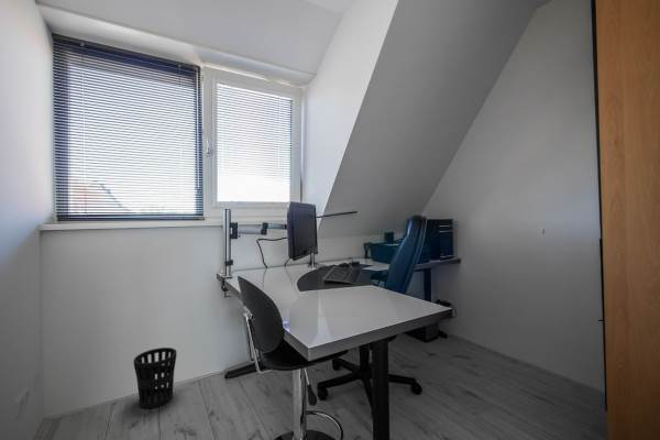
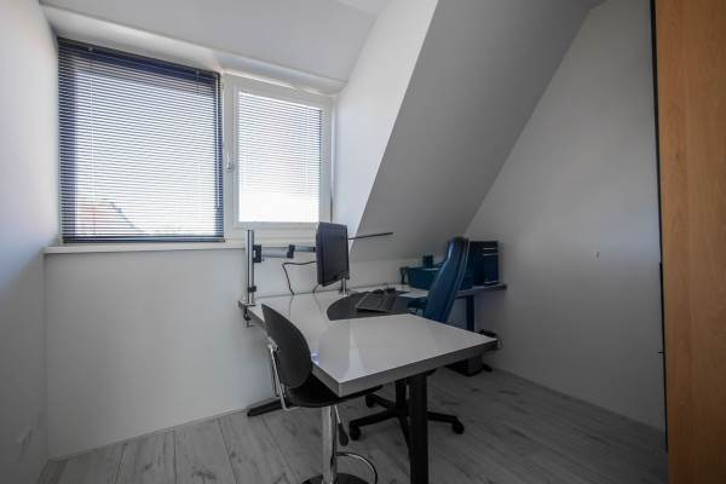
- wastebasket (154, 377)
